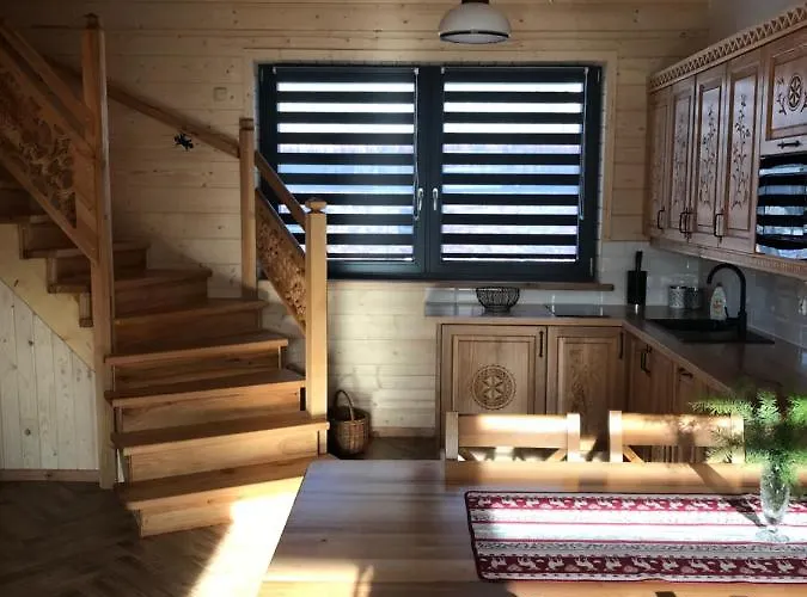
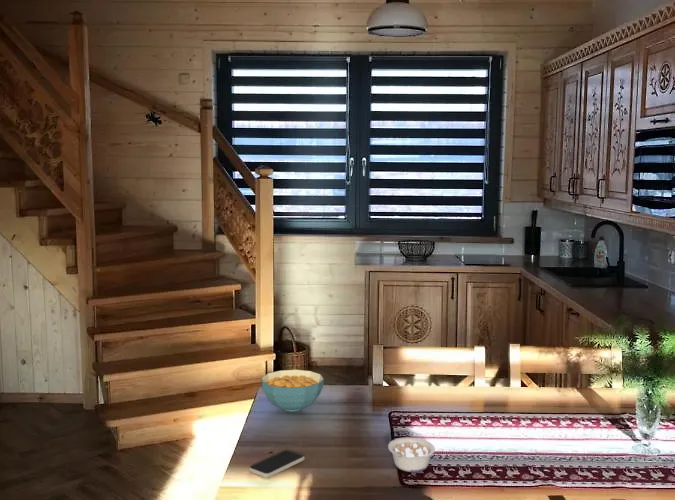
+ cereal bowl (292, 393)
+ smartphone (277, 463)
+ legume (411, 455)
